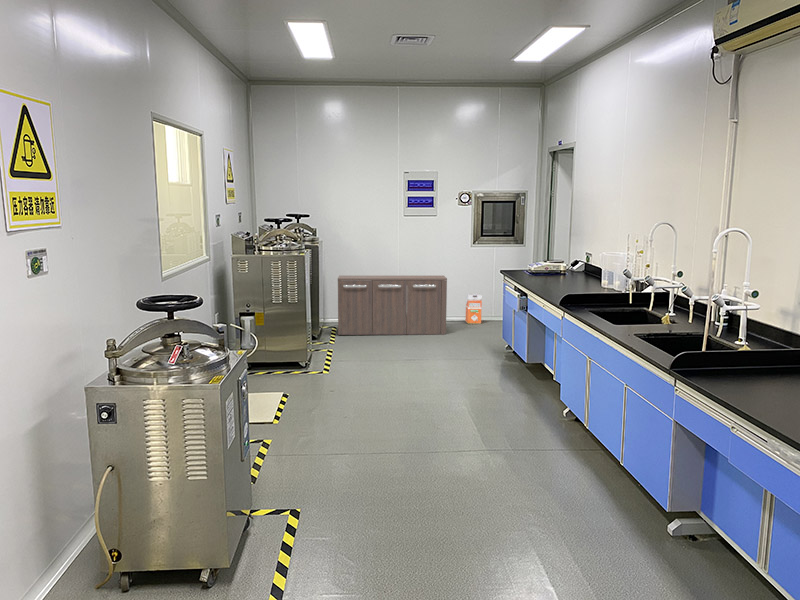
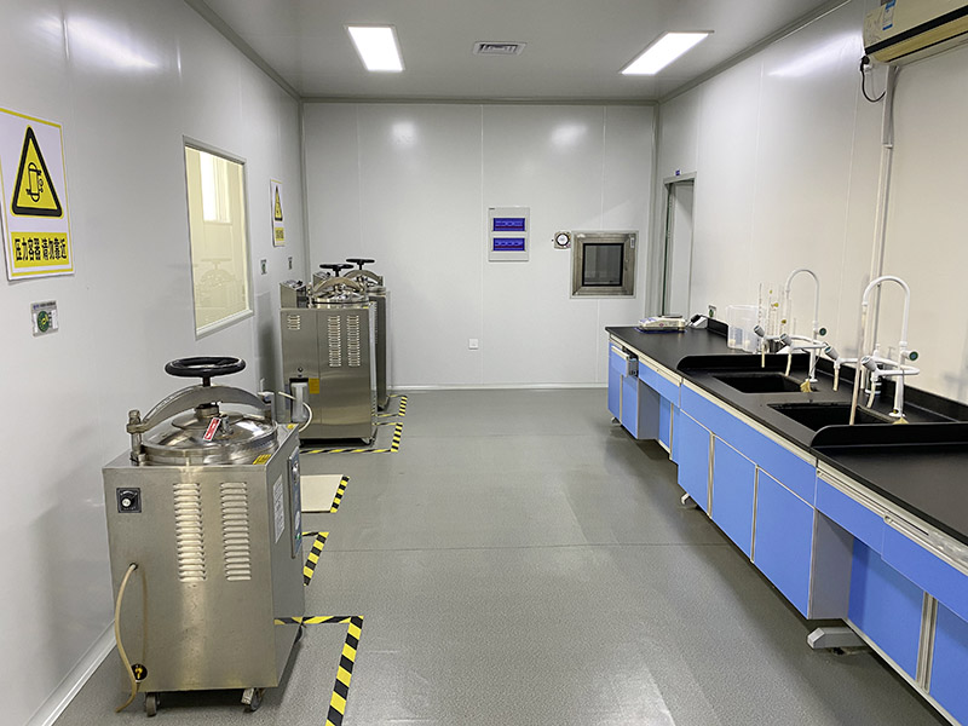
- waste bin (473, 307)
- storage cabinet (392, 304)
